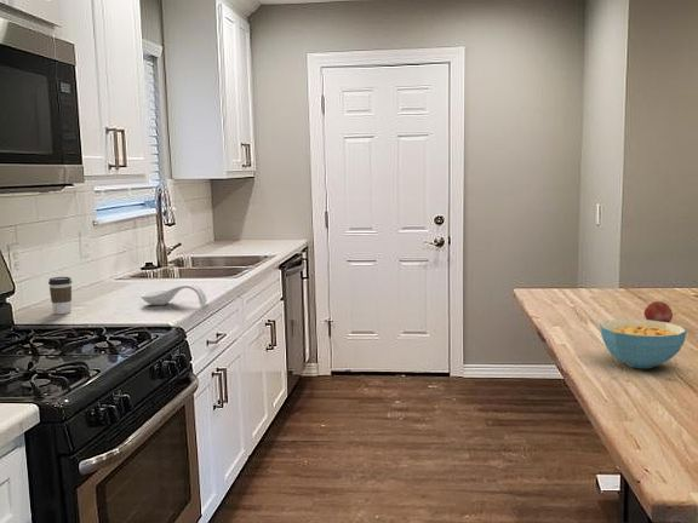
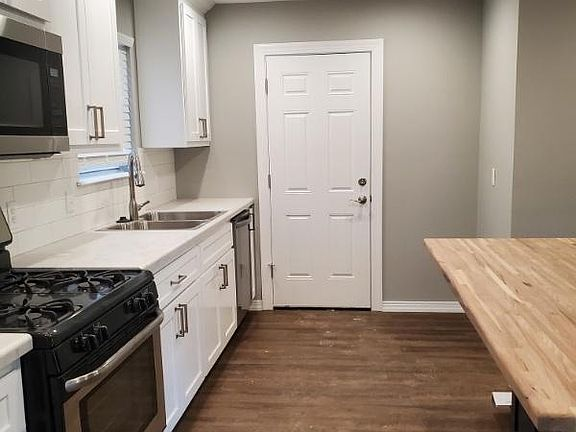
- cereal bowl (641, 346)
- fruit (658, 314)
- spoon rest (173, 293)
- coffee cup (61, 294)
